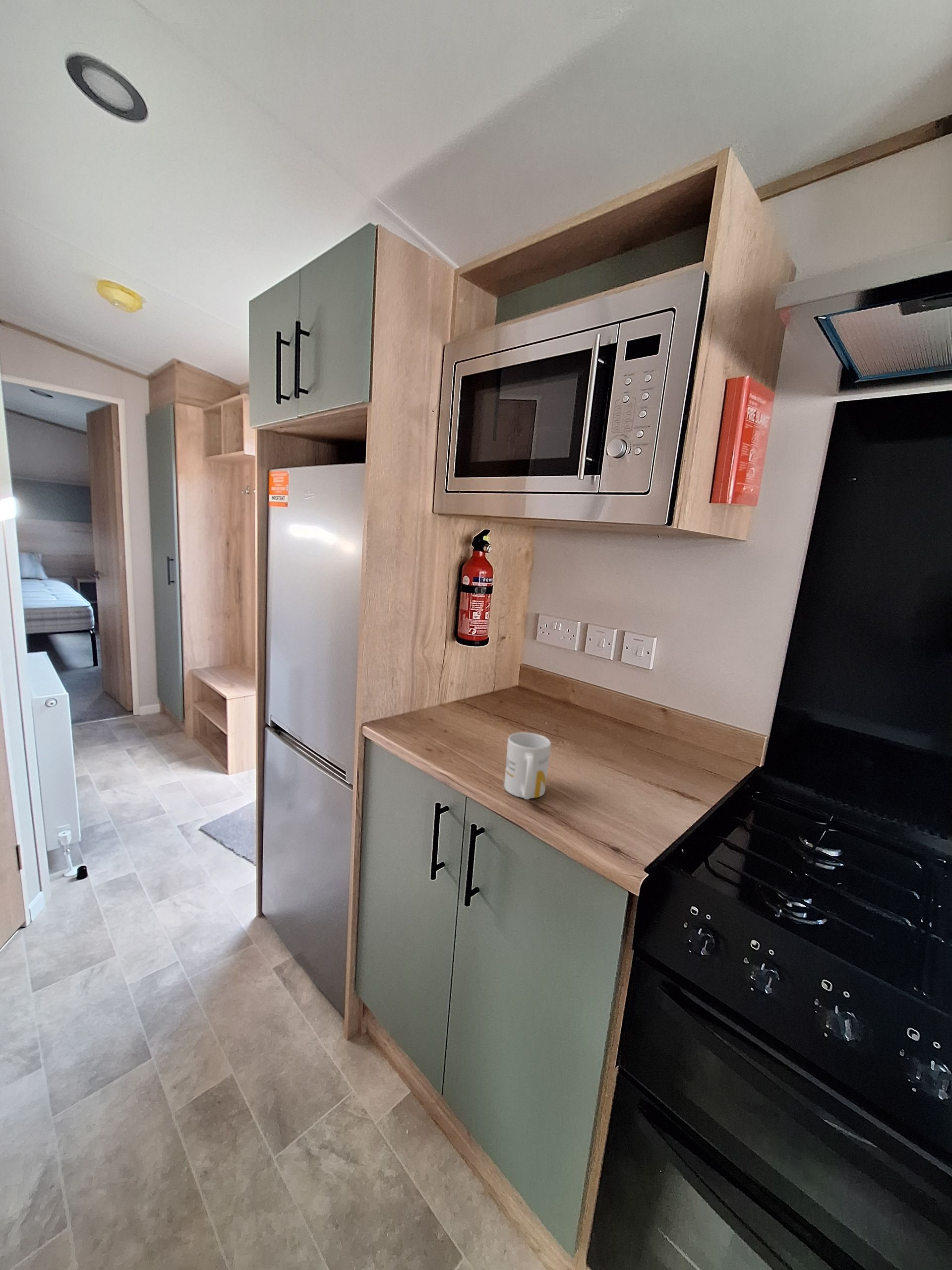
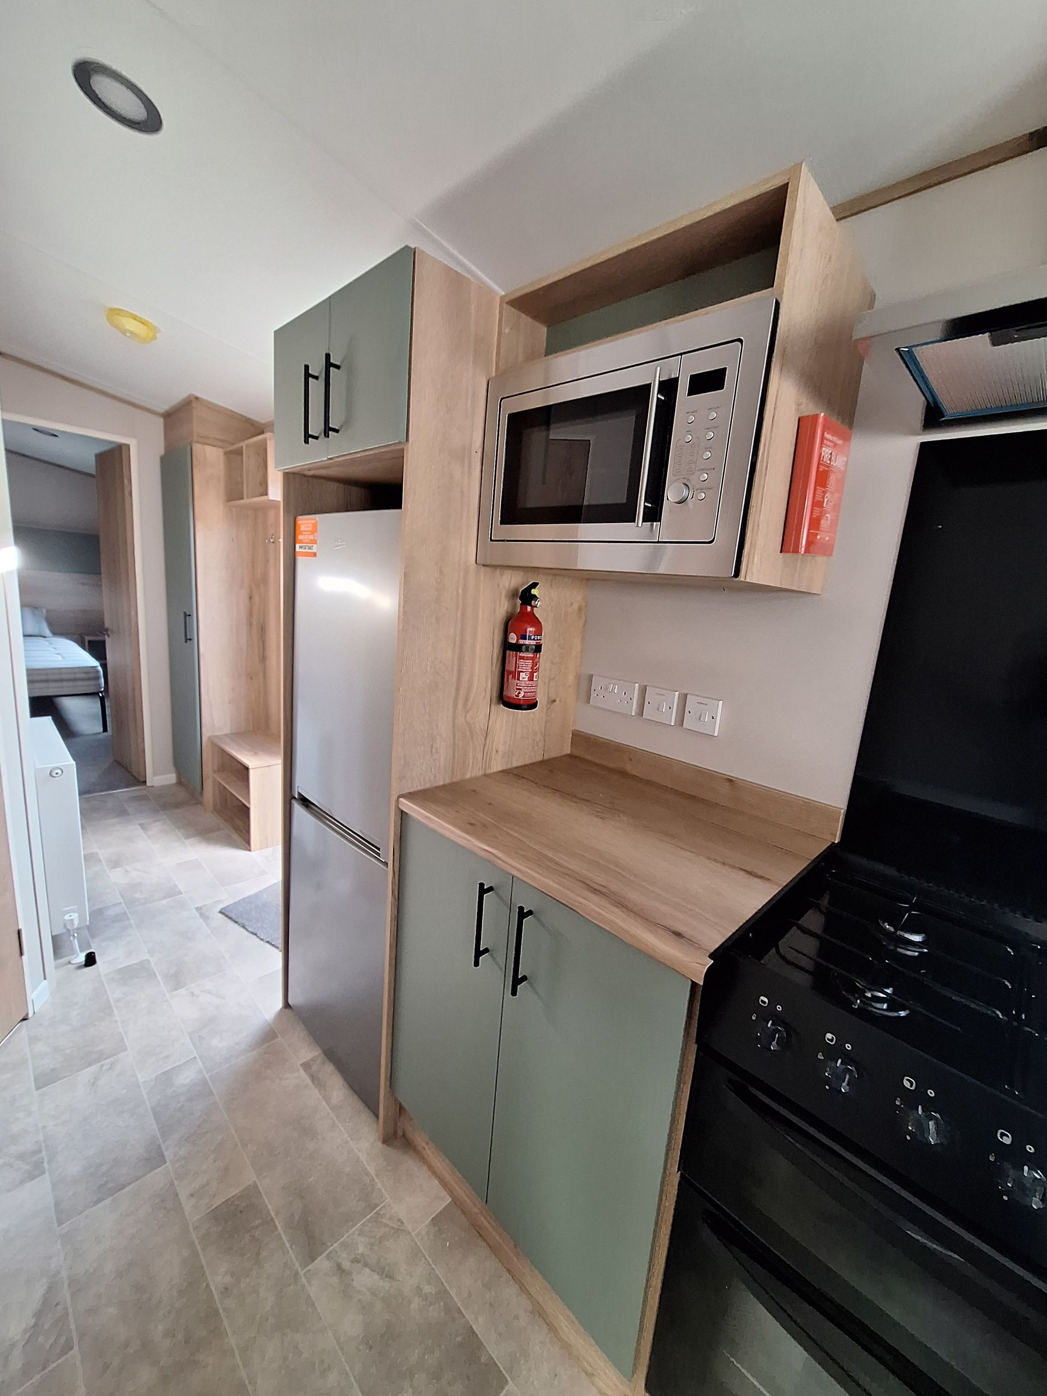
- mug (530, 767)
